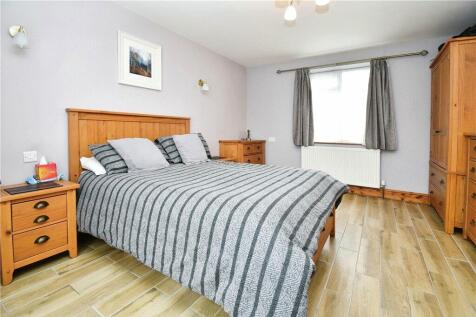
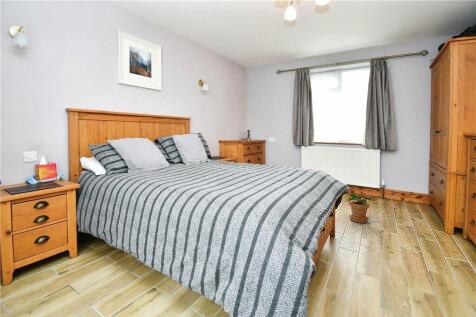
+ potted plant (360, 207)
